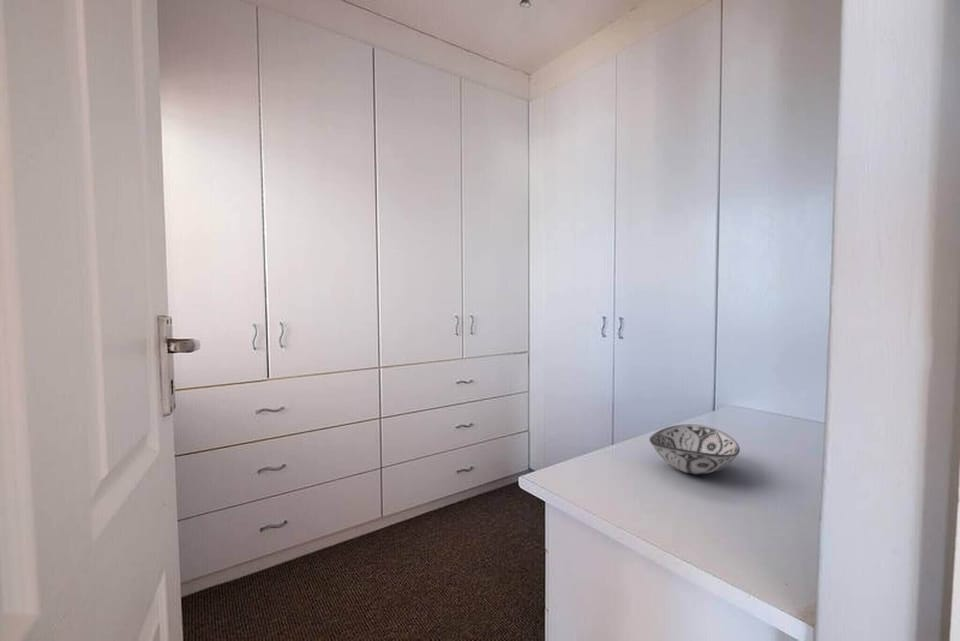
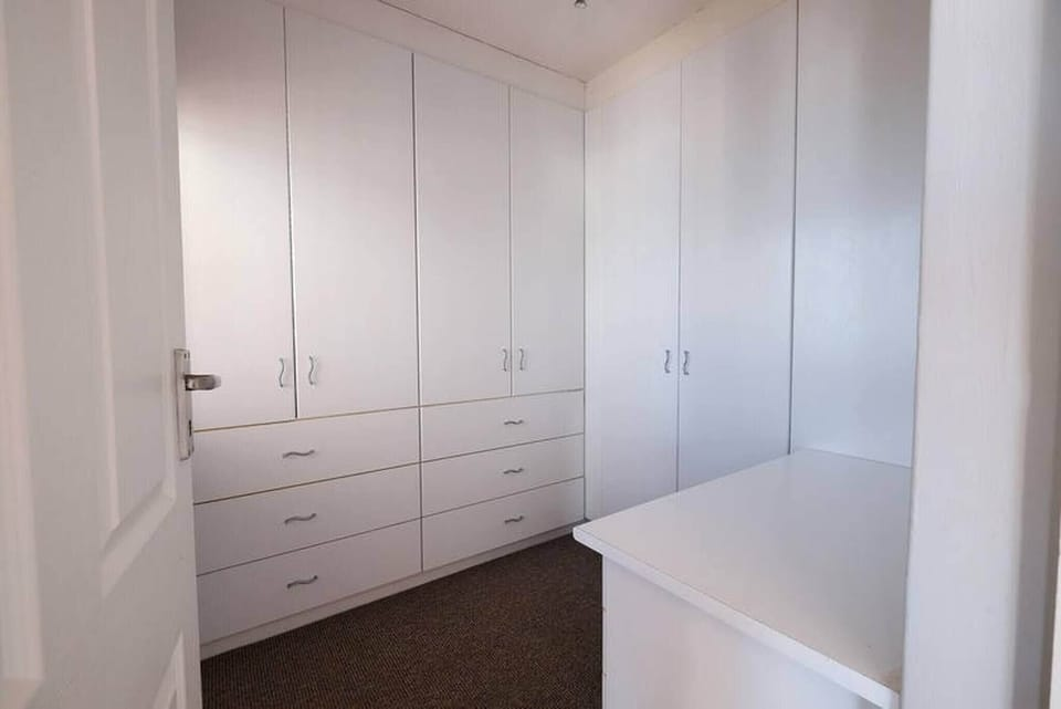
- decorative bowl (692, 452)
